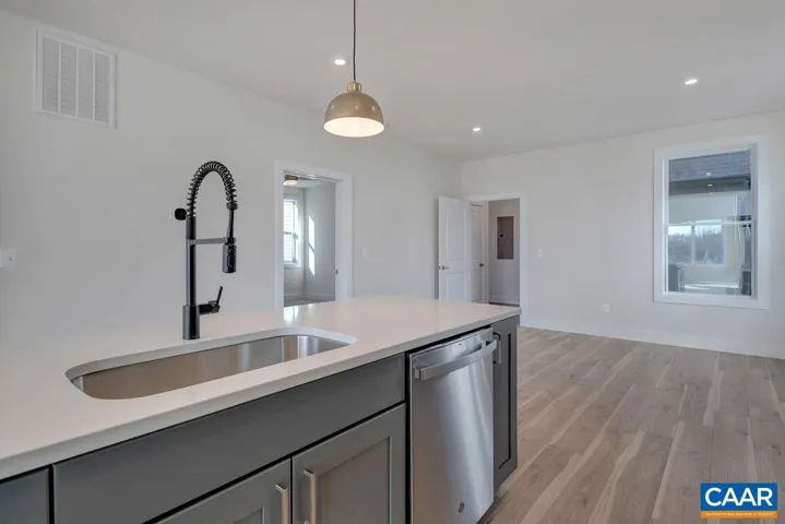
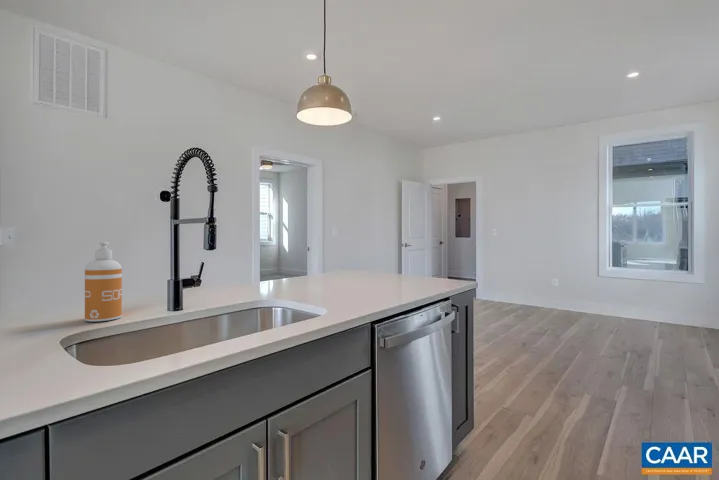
+ soap dispenser (103, 280)
